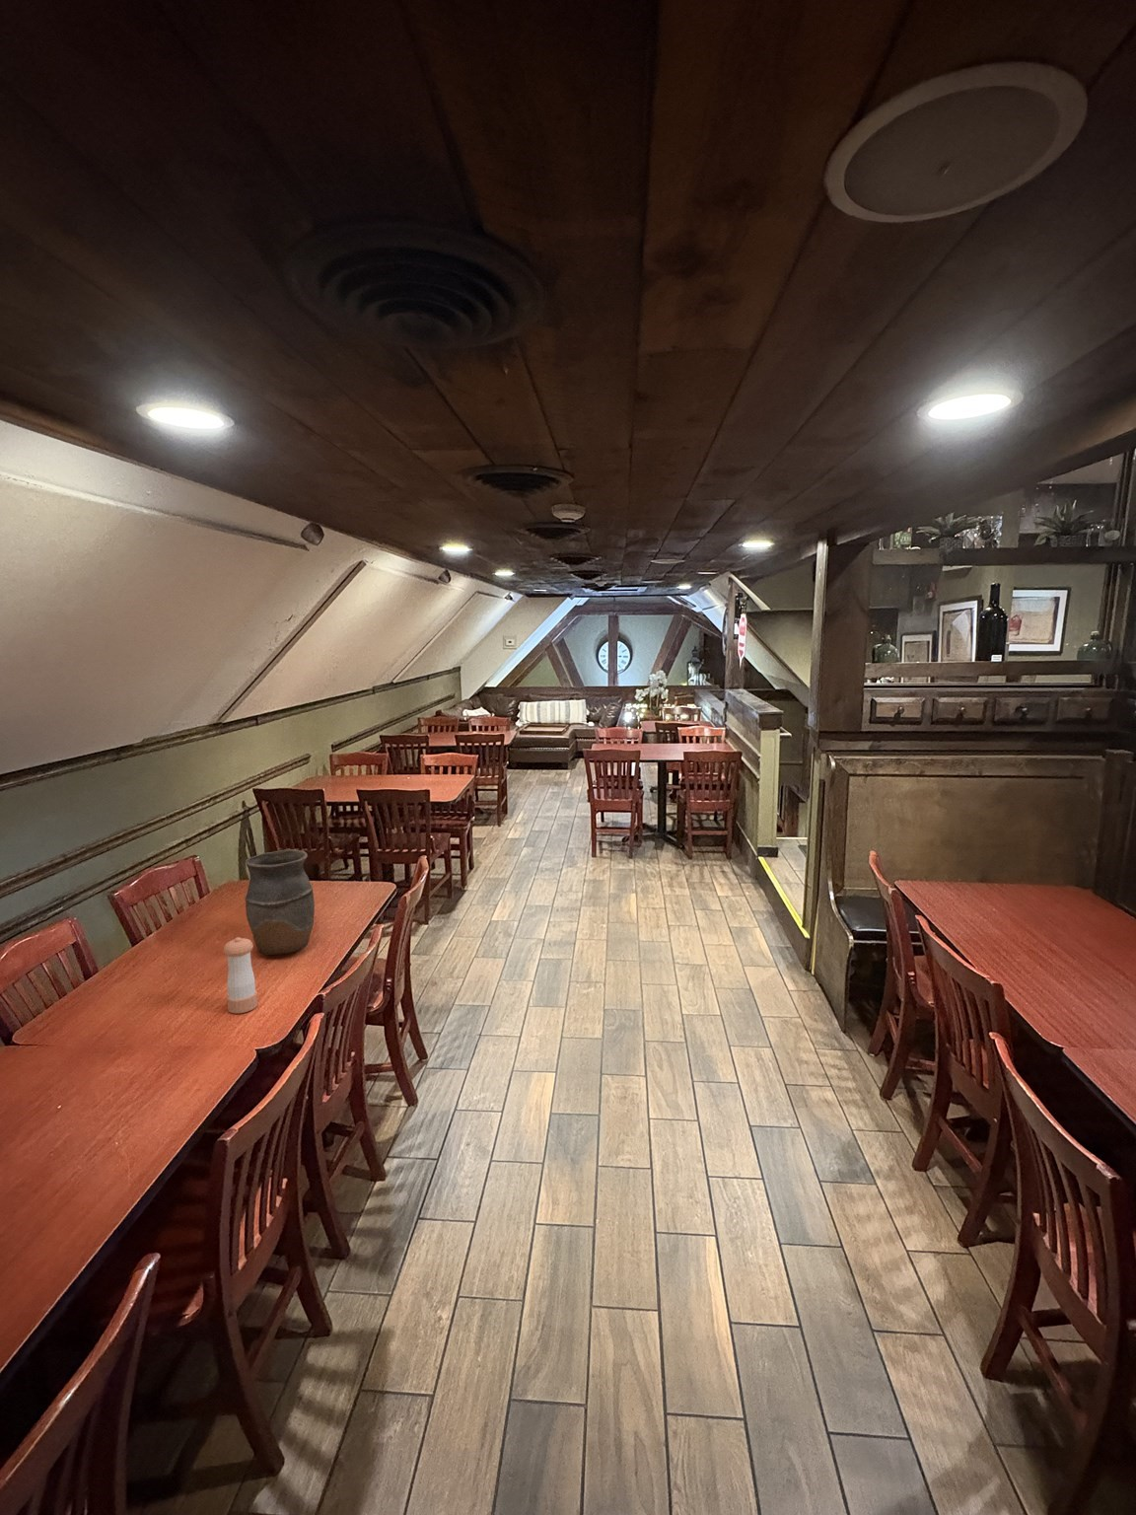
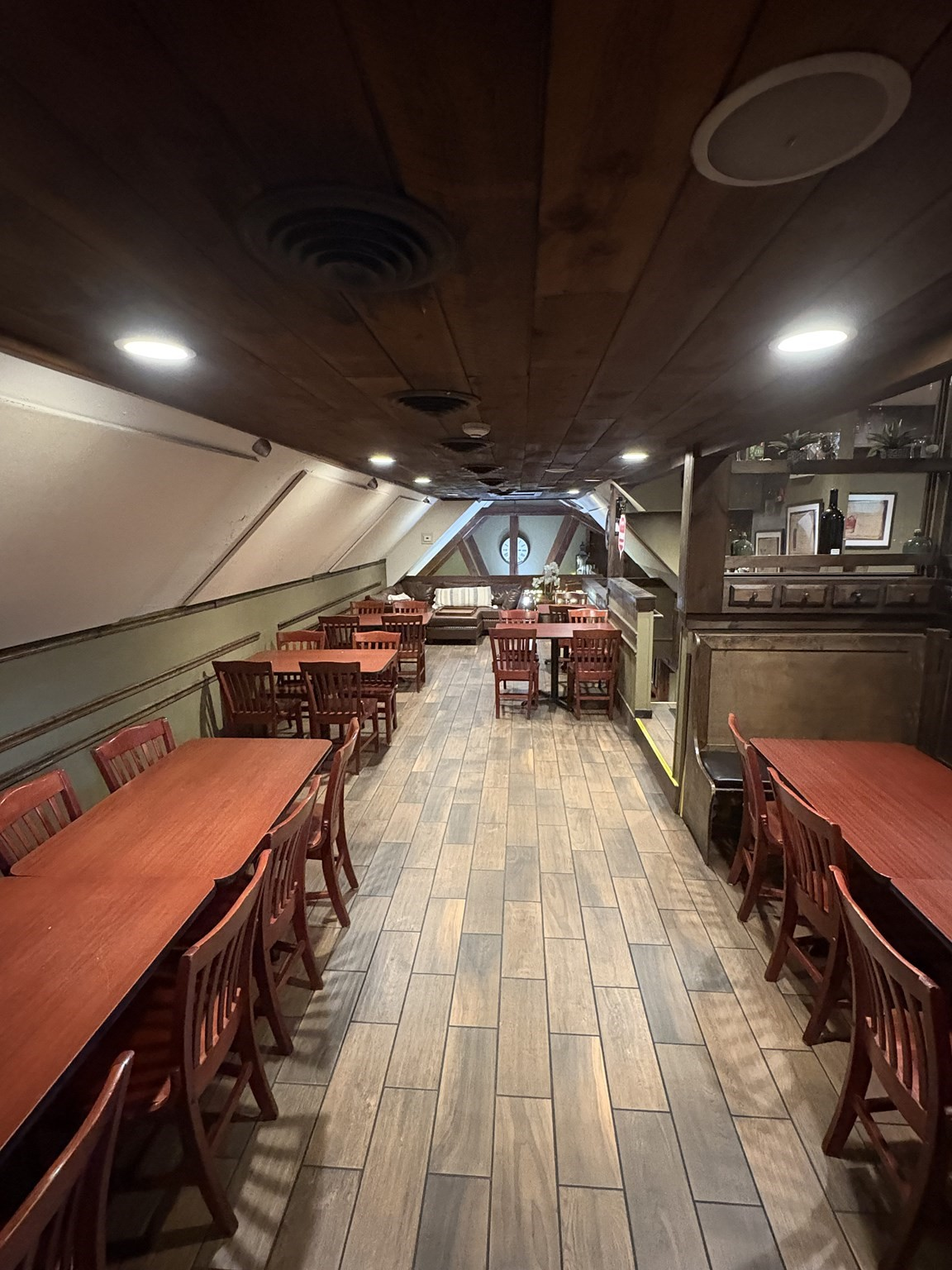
- vase (280, 903)
- pepper shaker (240, 971)
